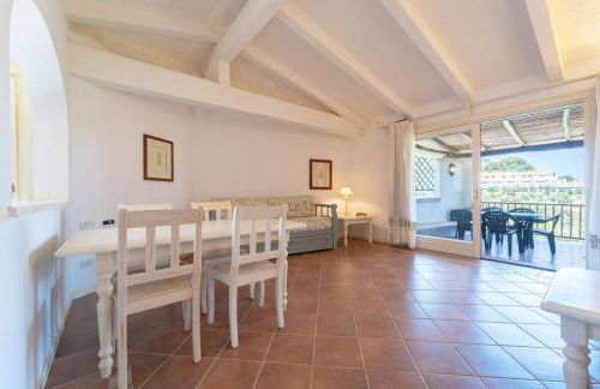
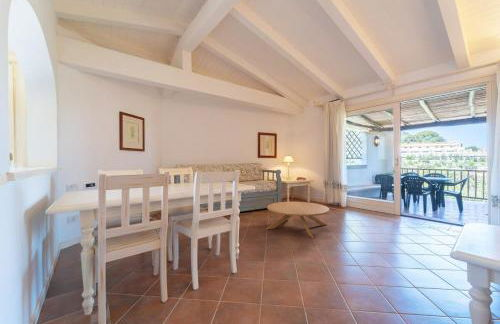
+ coffee table (297, 215)
